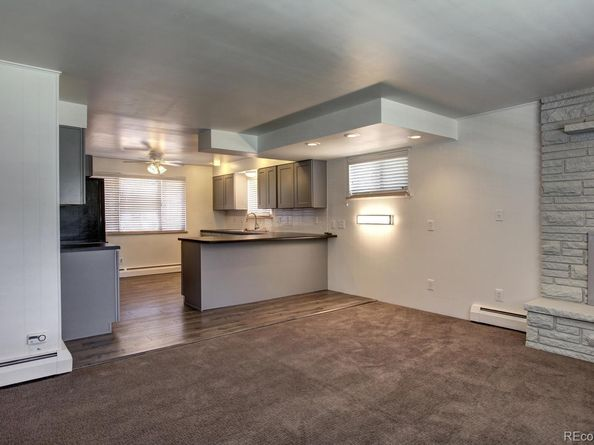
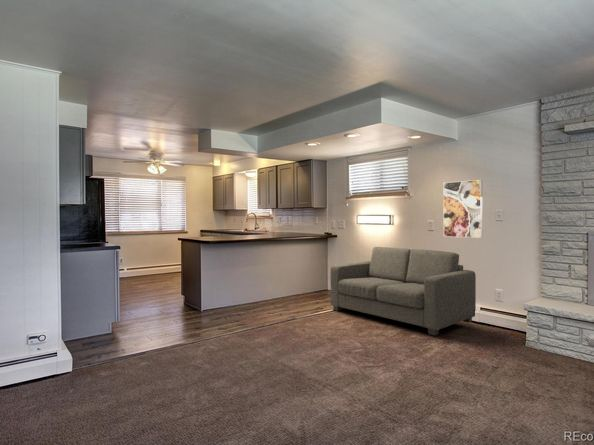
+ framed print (462, 209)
+ sofa (397, 283)
